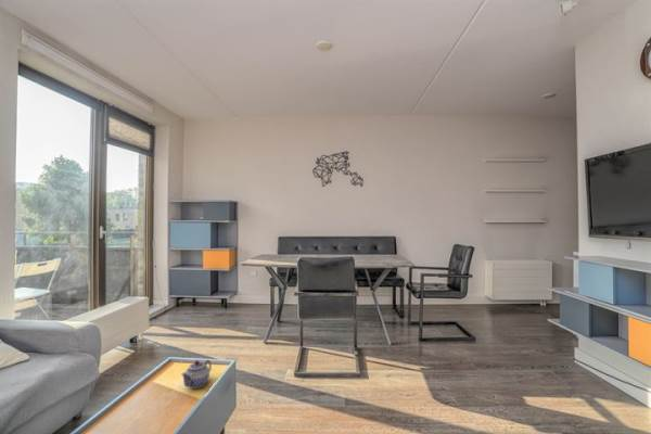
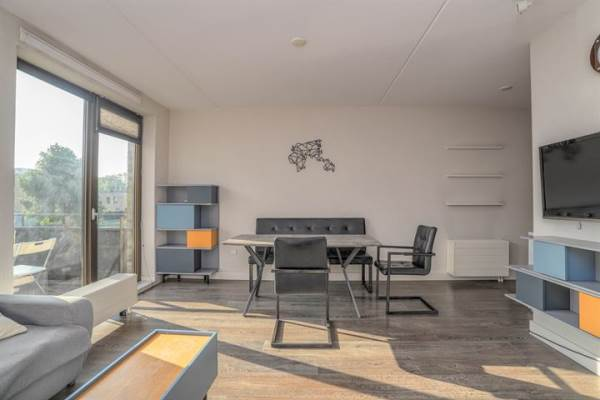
- teapot (196, 372)
